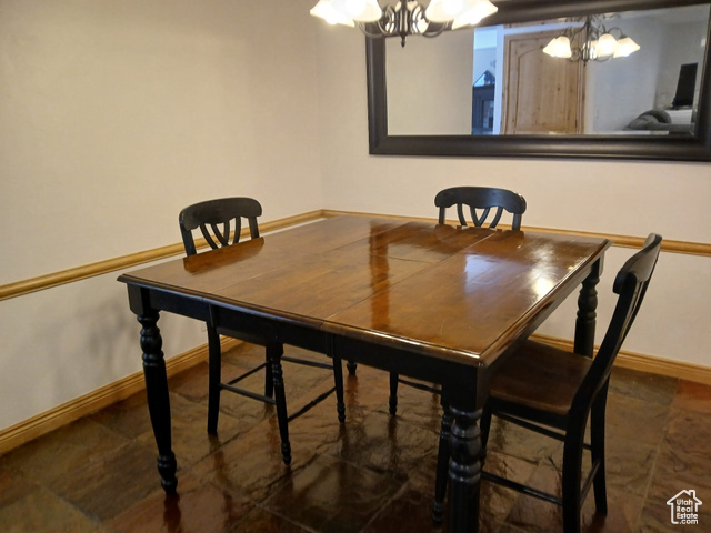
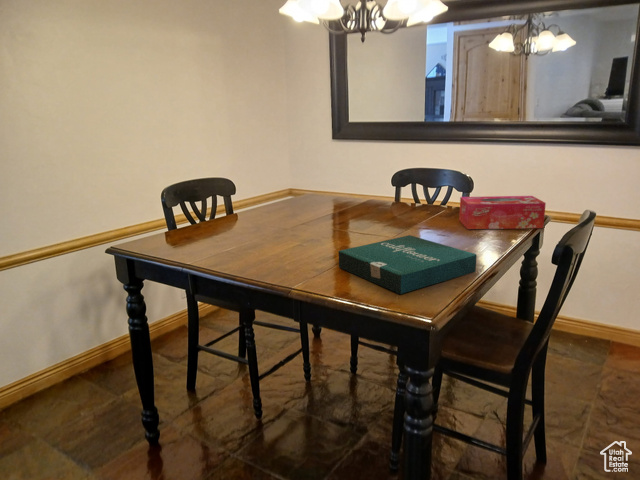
+ pizza box (405, 261)
+ tissue box (500, 212)
